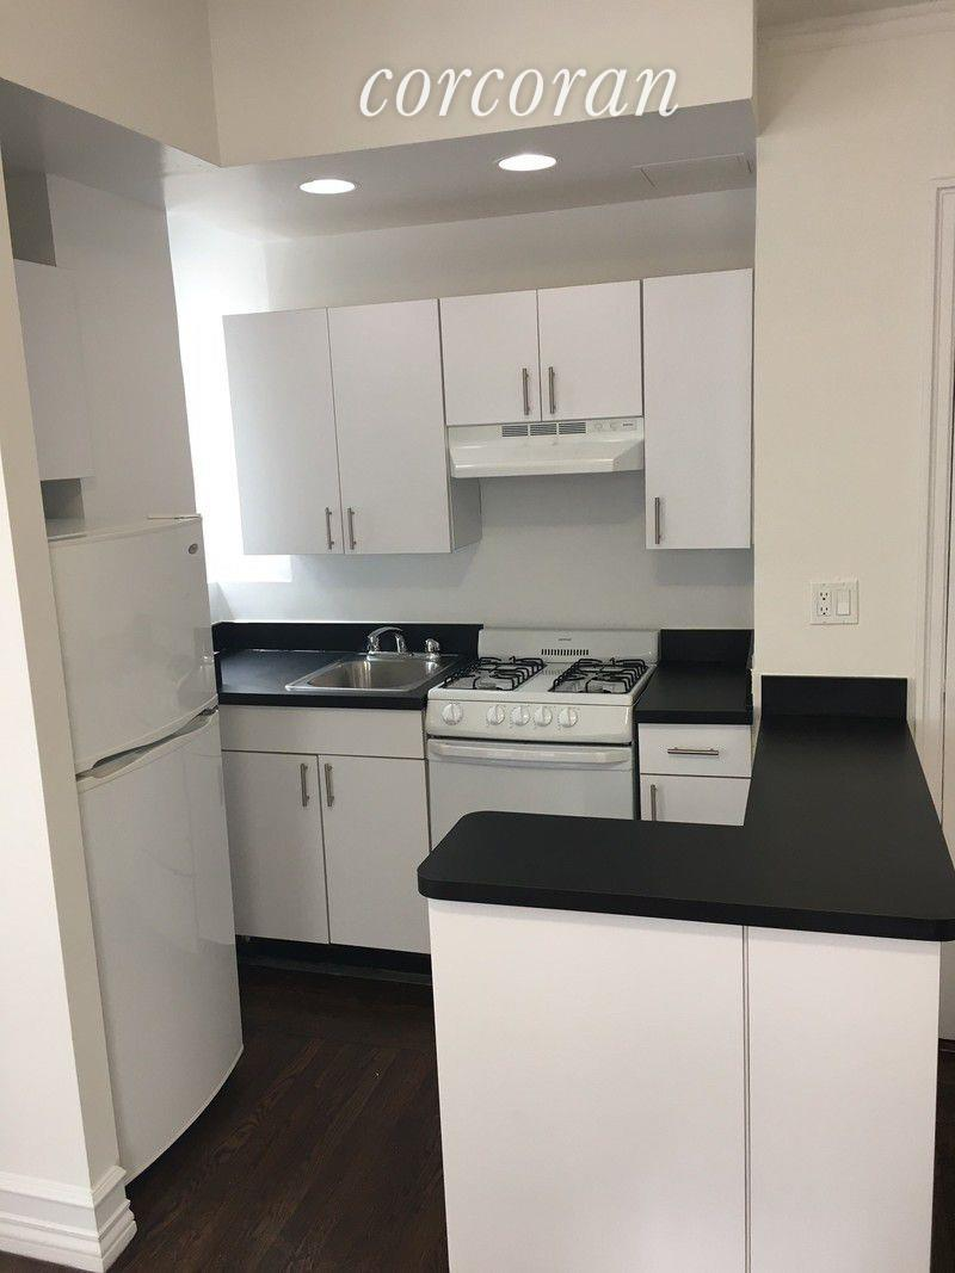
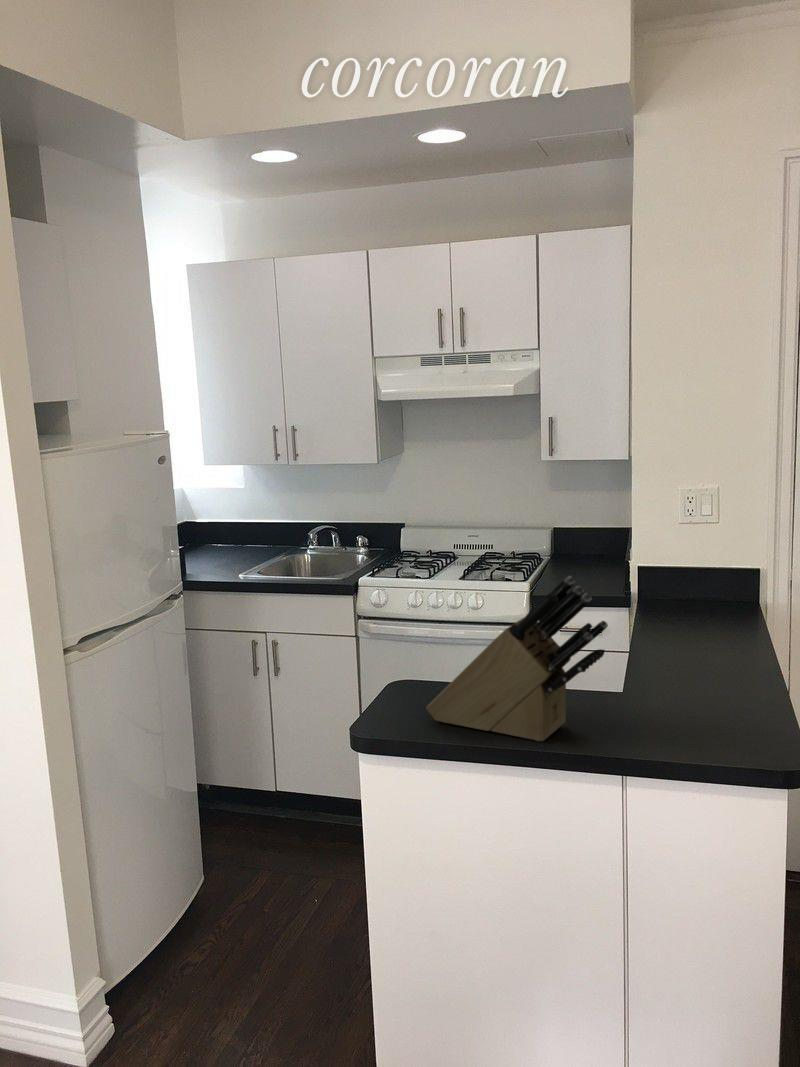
+ knife block (514, 651)
